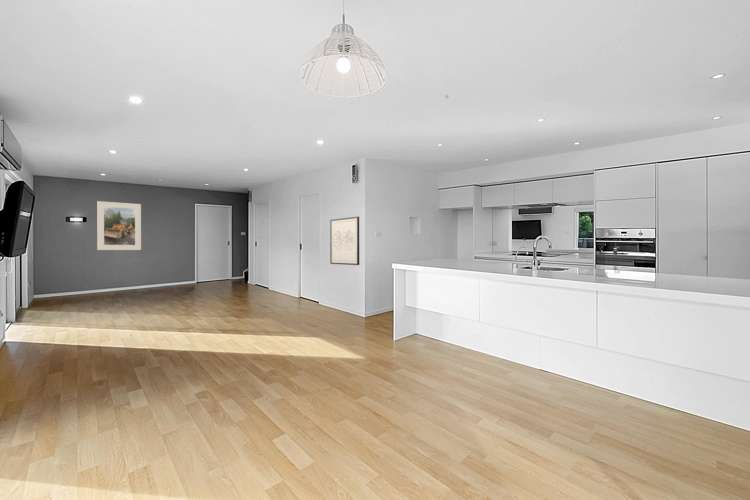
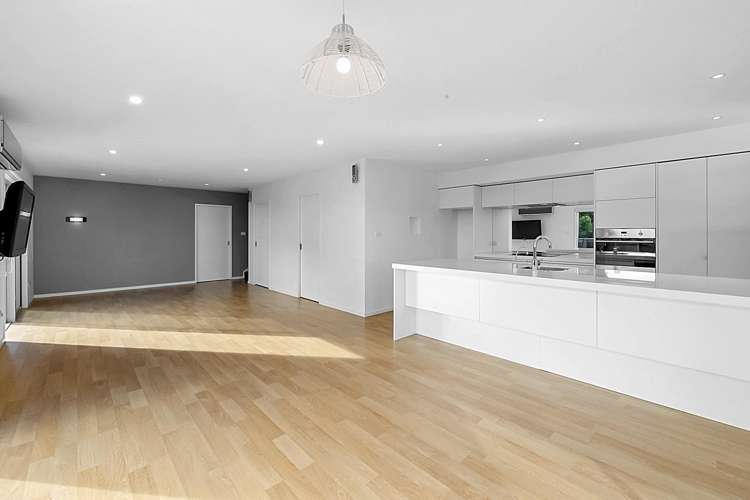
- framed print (119, 226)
- wall art (344, 241)
